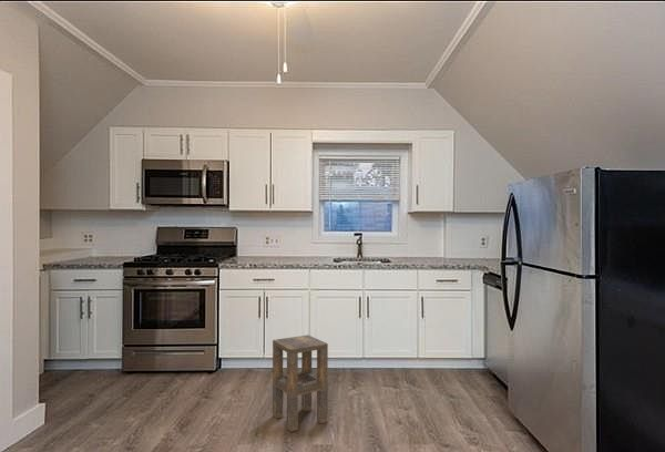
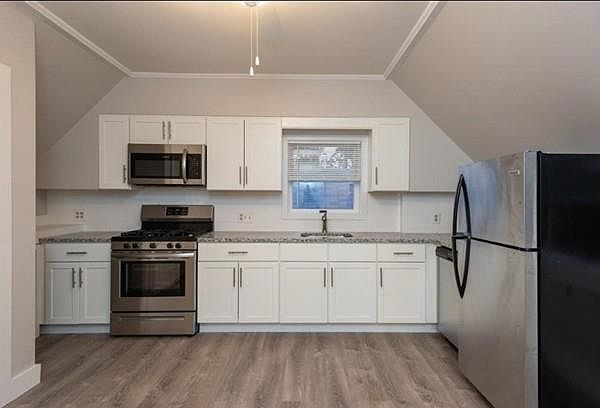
- side table (299, 380)
